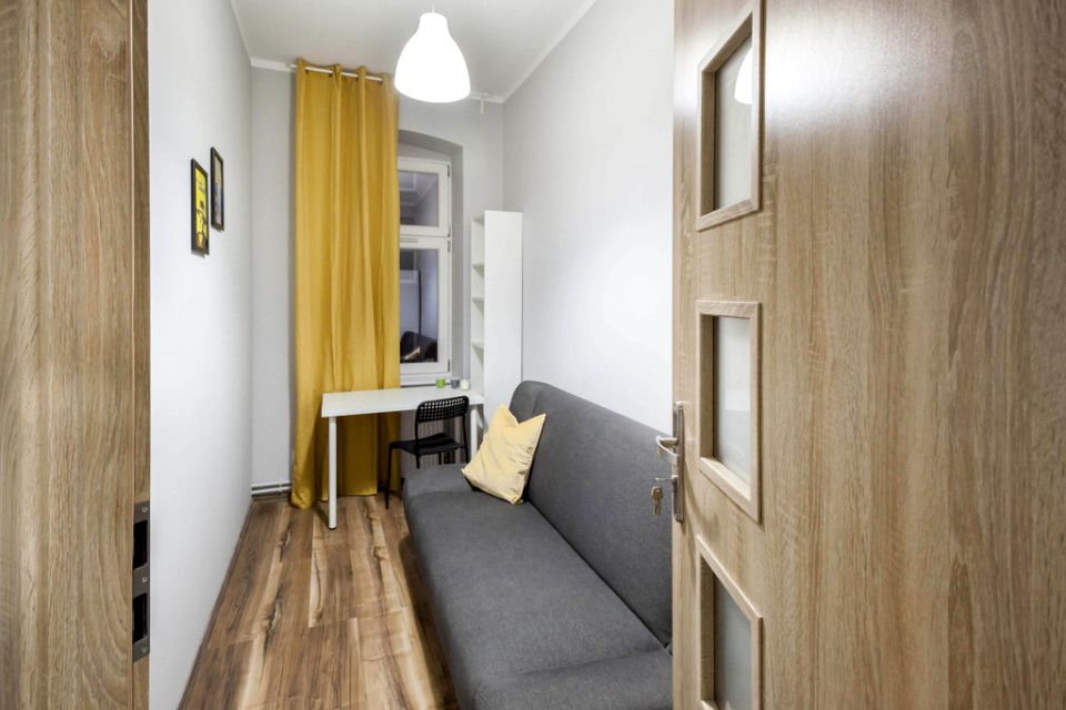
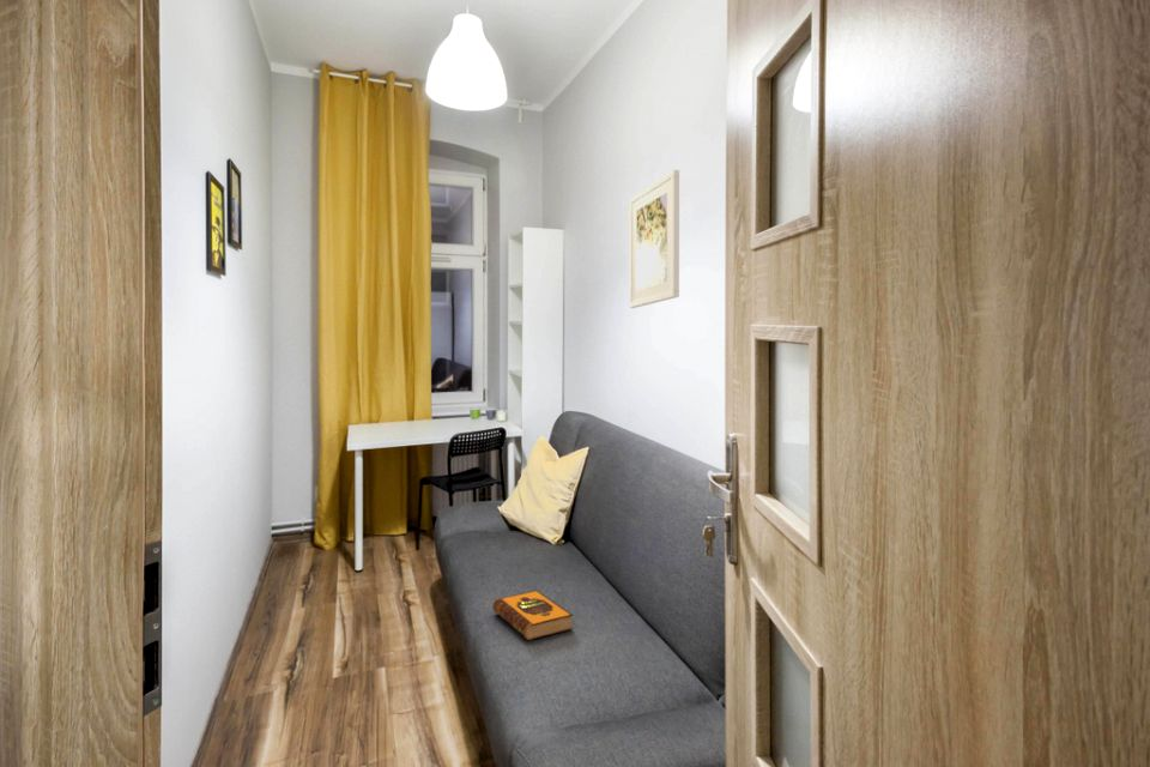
+ hardback book (531, 614)
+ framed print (652, 243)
